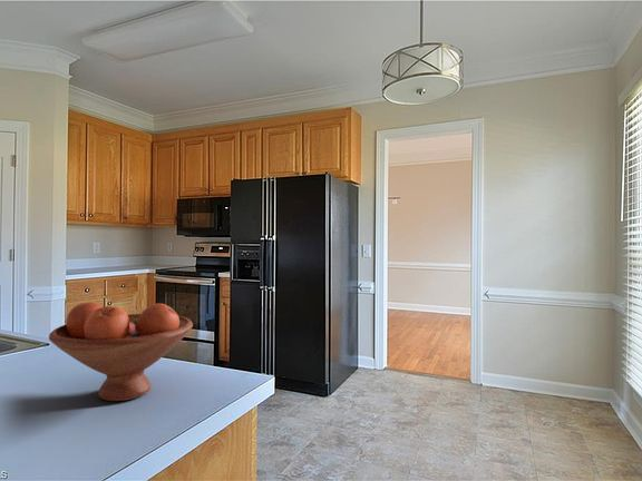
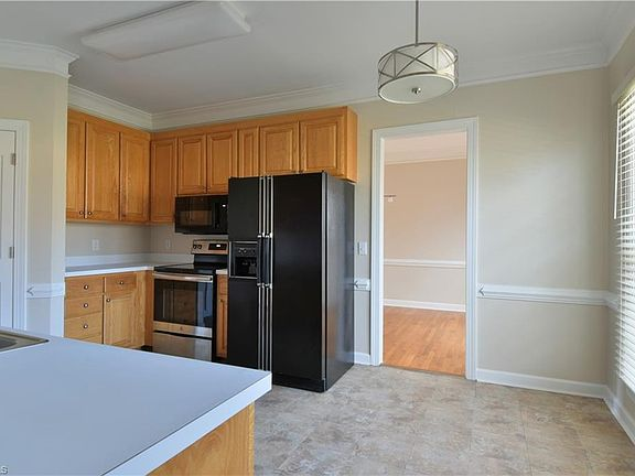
- fruit bowl (125, 345)
